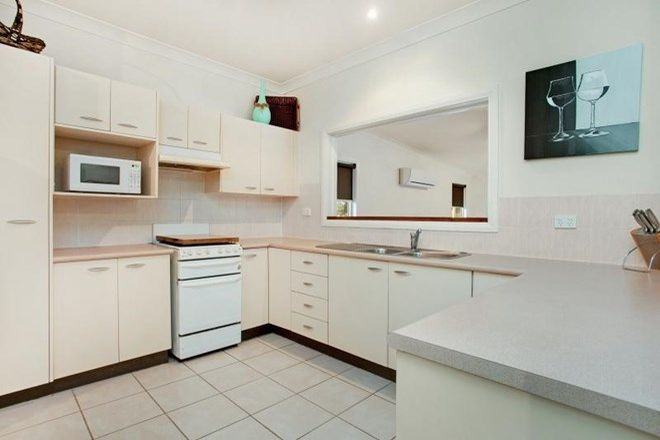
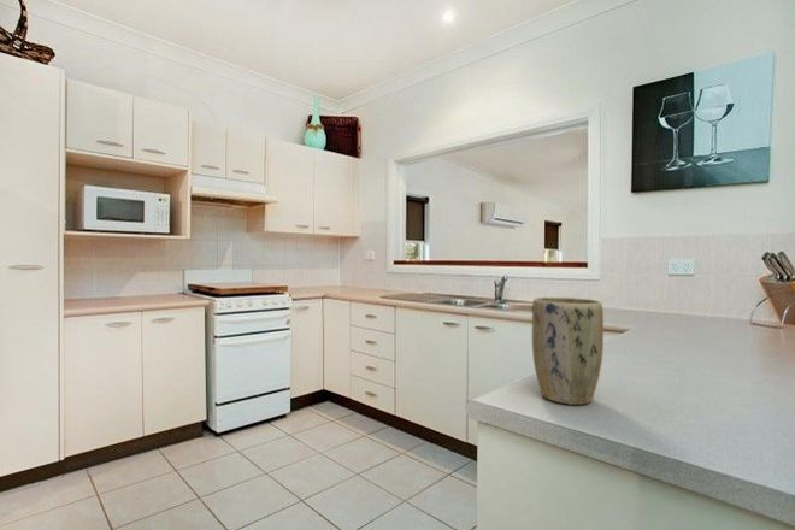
+ plant pot (566, 348)
